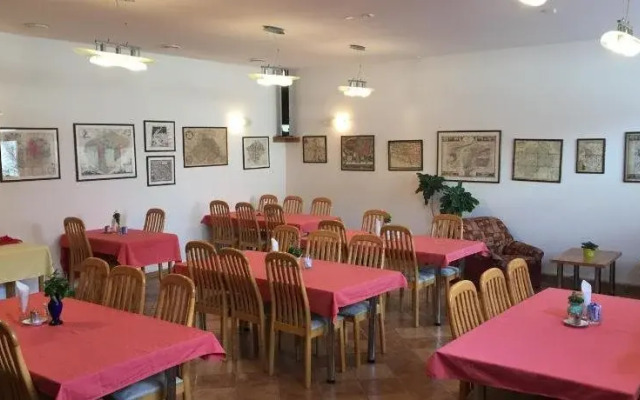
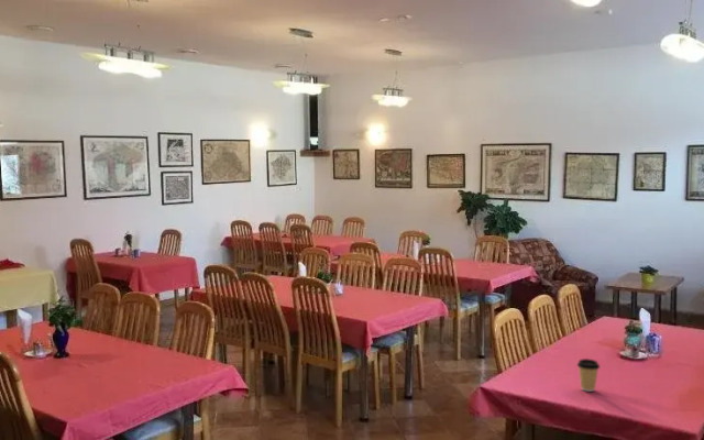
+ coffee cup (587, 375)
